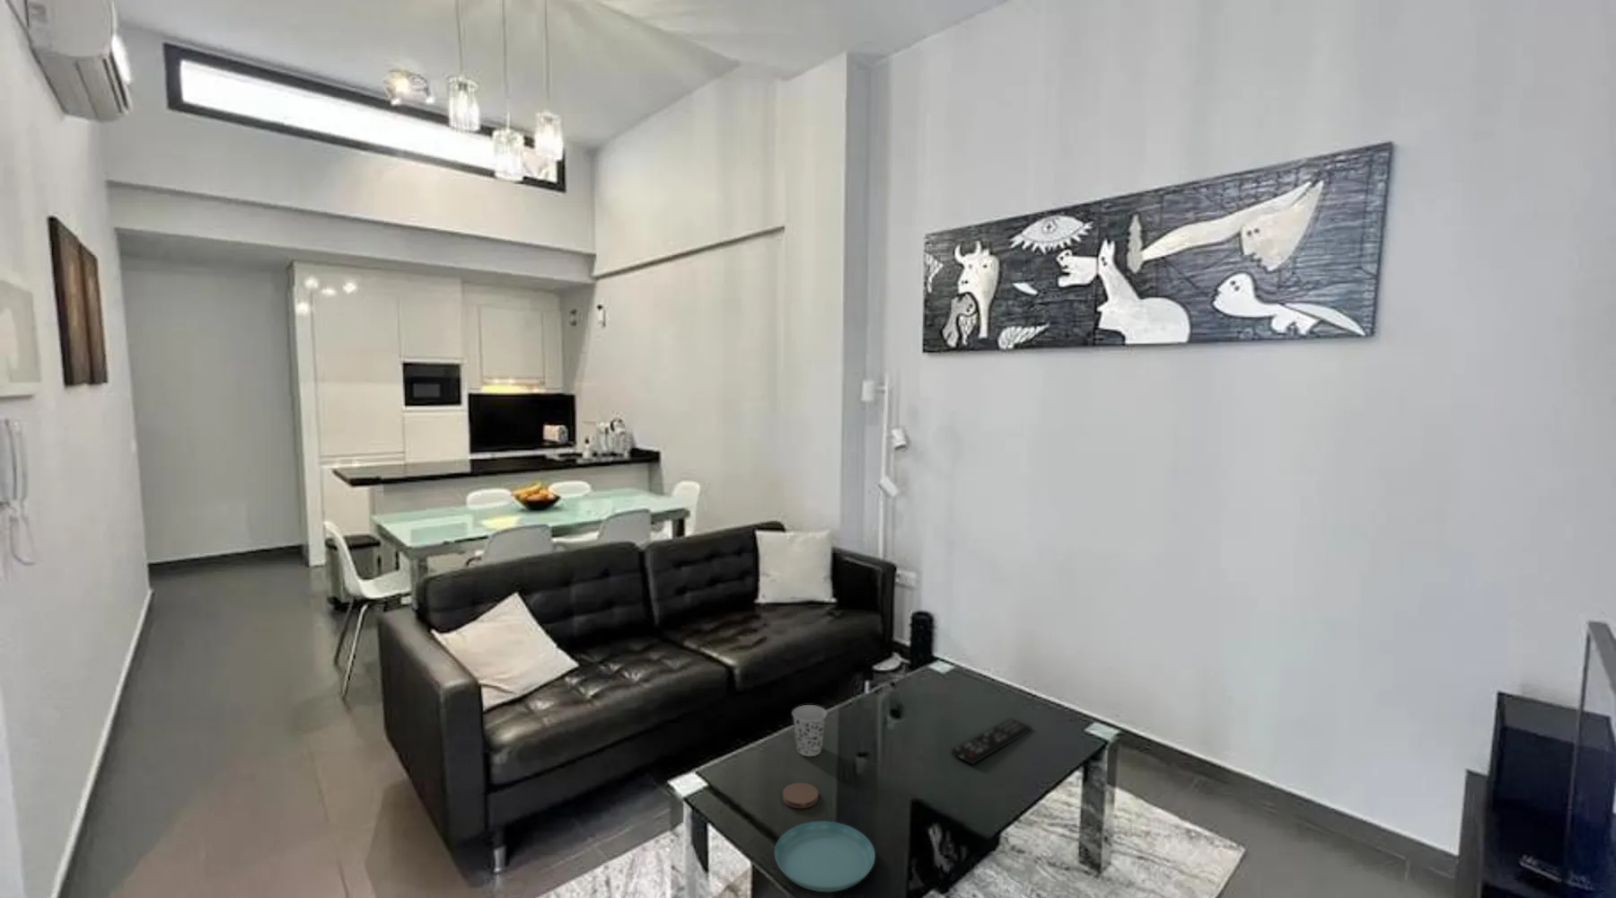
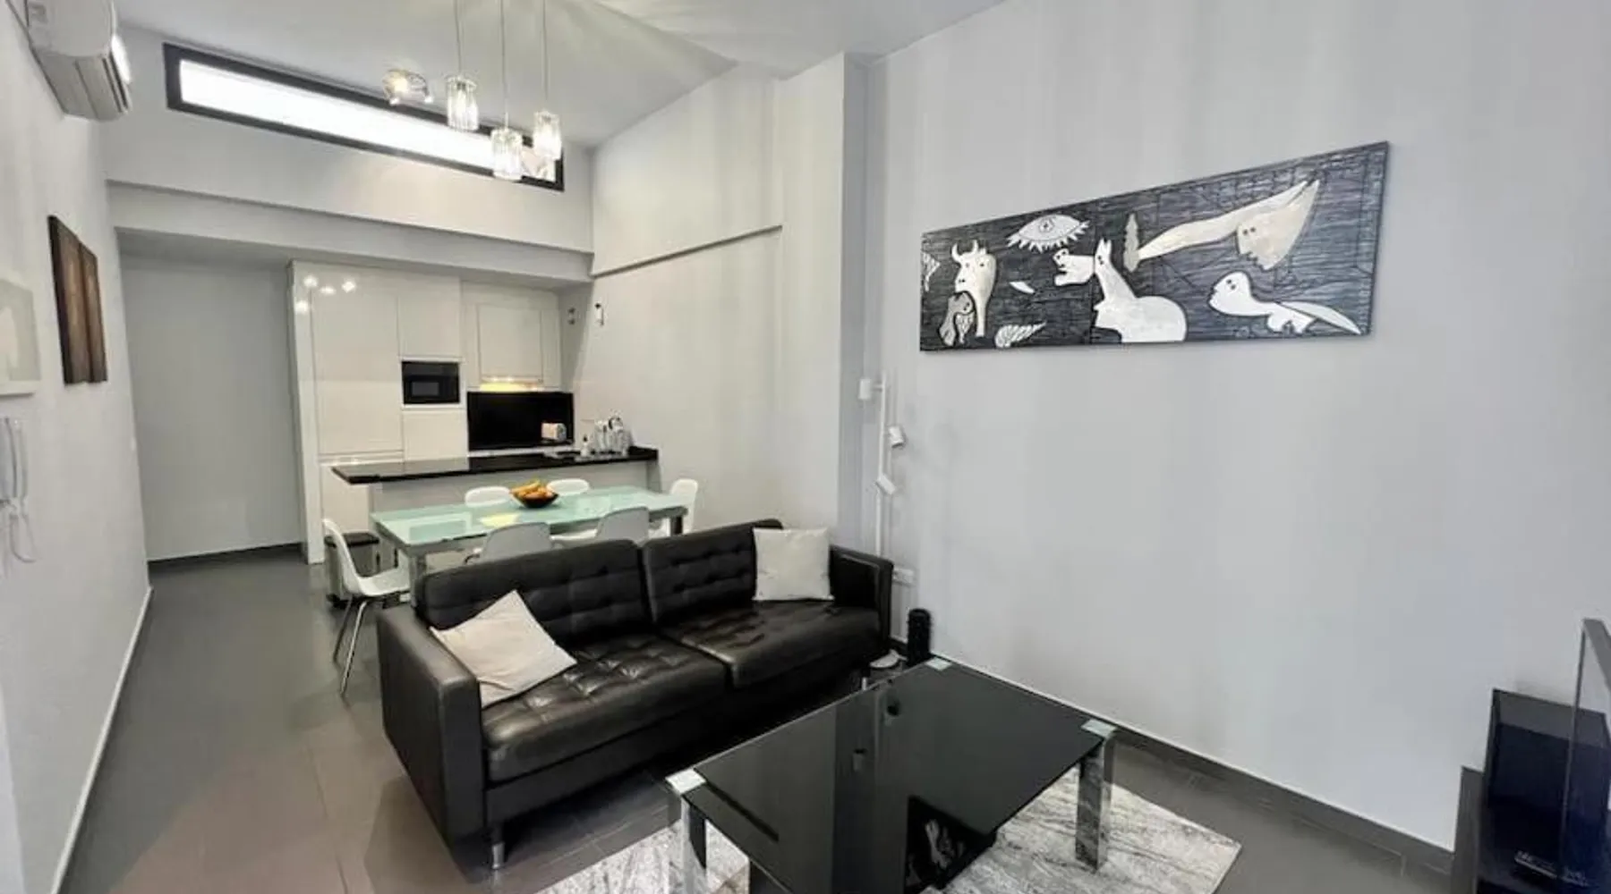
- remote control (993, 739)
- coaster (800, 795)
- cup (809, 731)
- saucer (825, 857)
